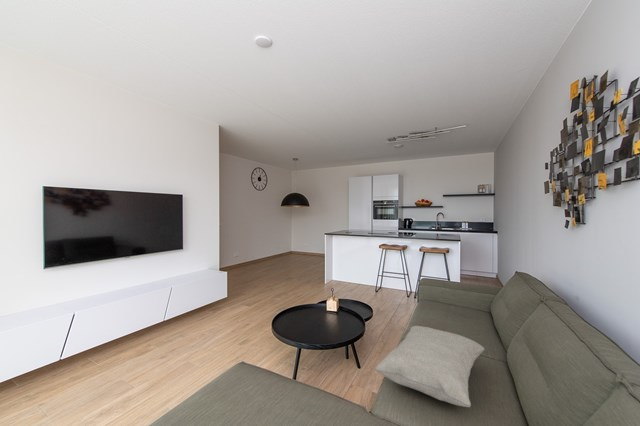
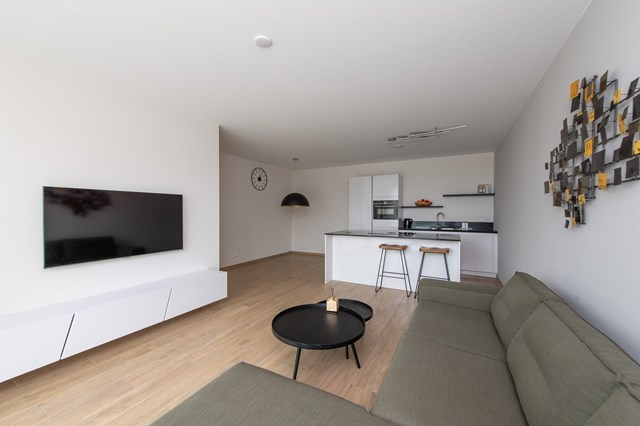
- cushion (433, 358)
